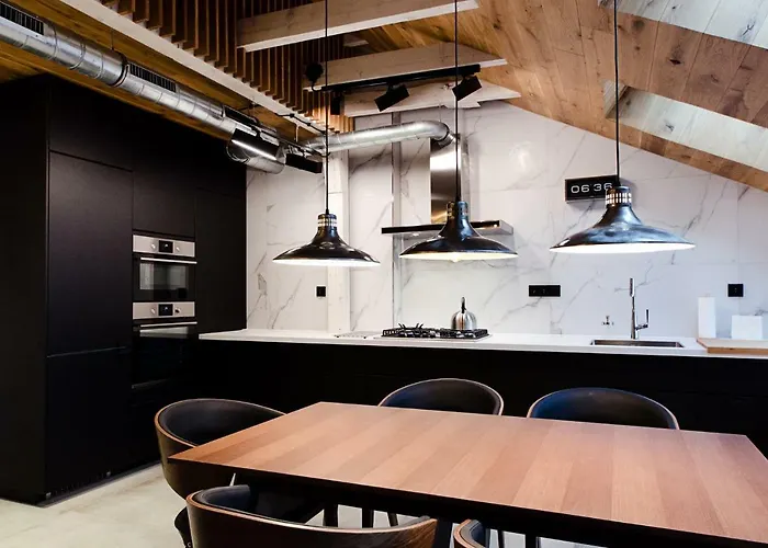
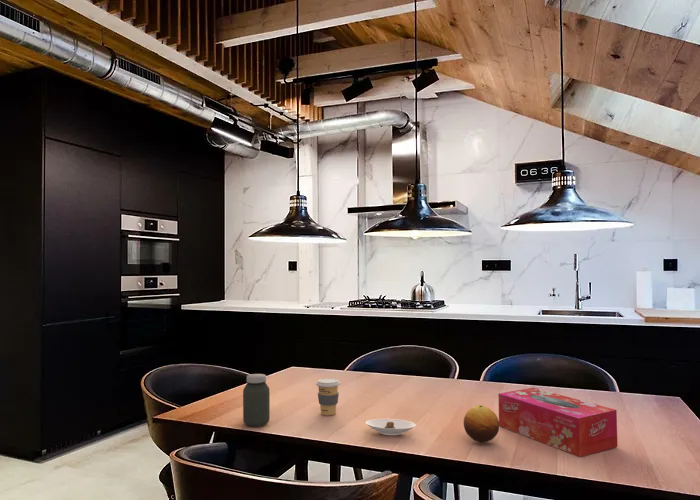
+ jar (256, 399)
+ coffee cup (328, 396)
+ tissue box (554, 418)
+ fruit (481, 423)
+ saucer (390, 427)
